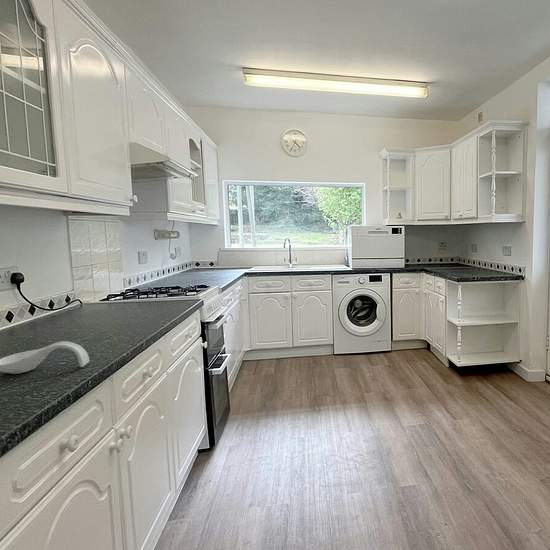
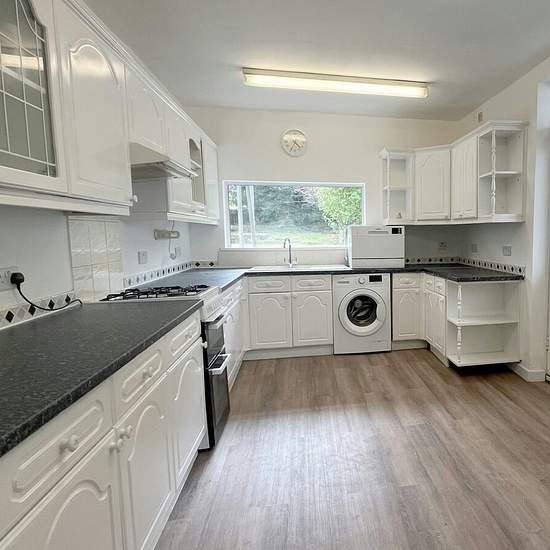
- spoon rest (42, 356)
